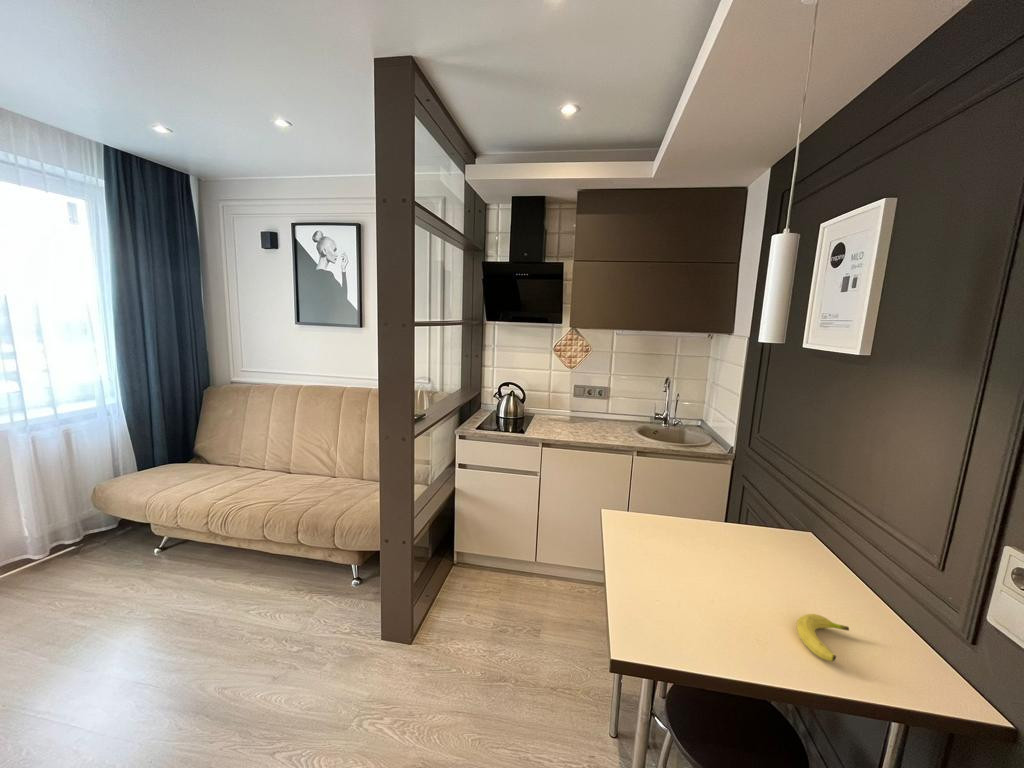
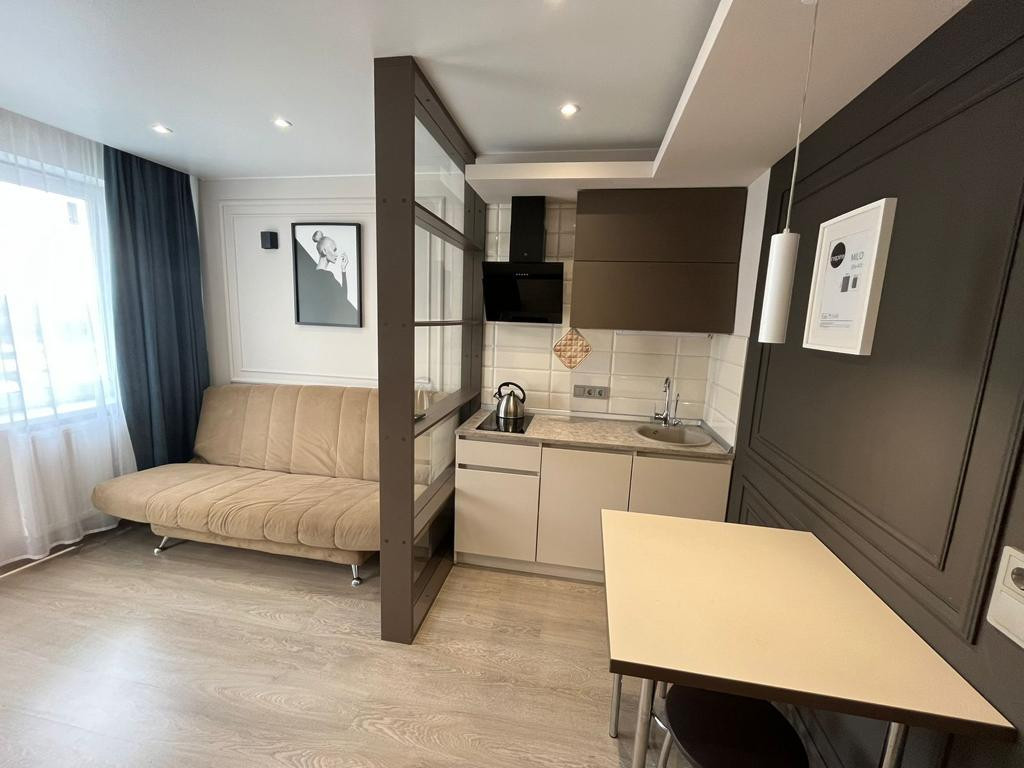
- fruit (827, 627)
